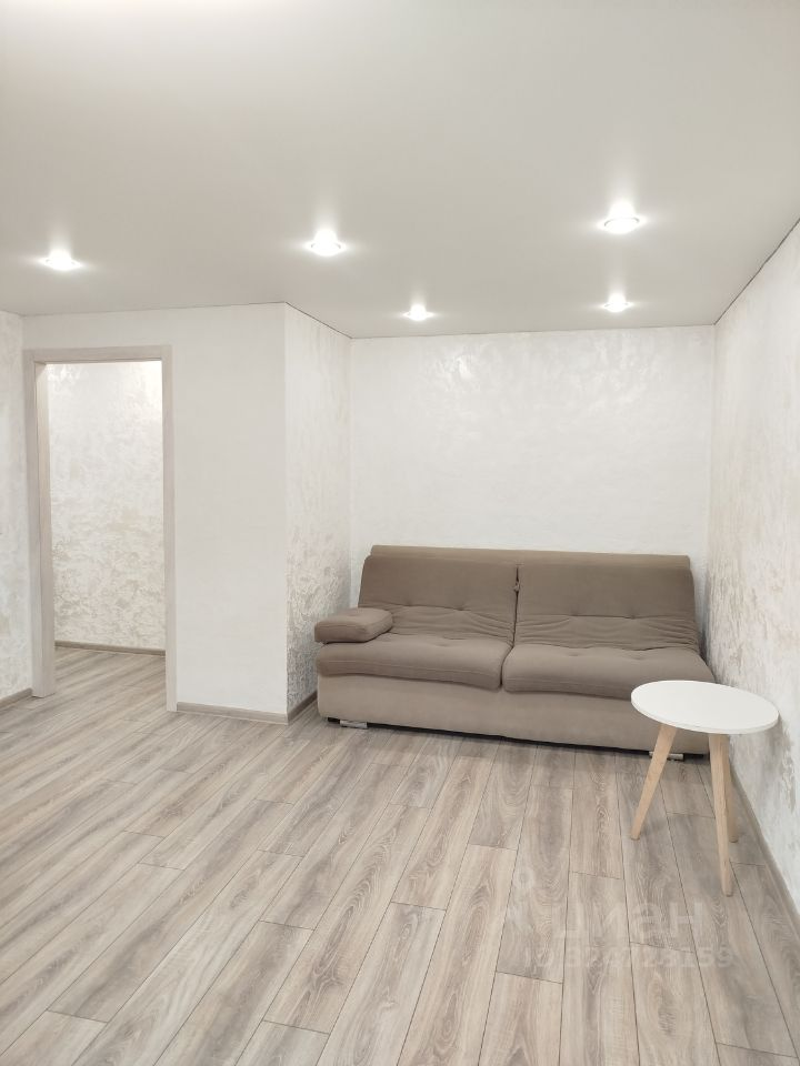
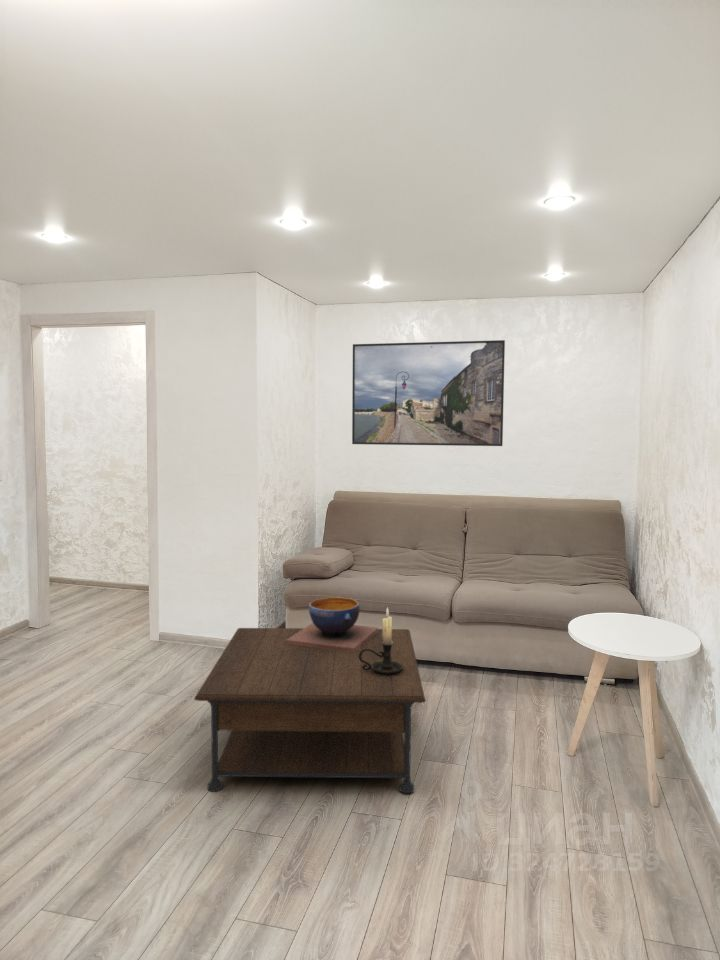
+ coffee table (317, 700)
+ candle holder (382, 637)
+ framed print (425, 394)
+ decorative bowl (333, 620)
